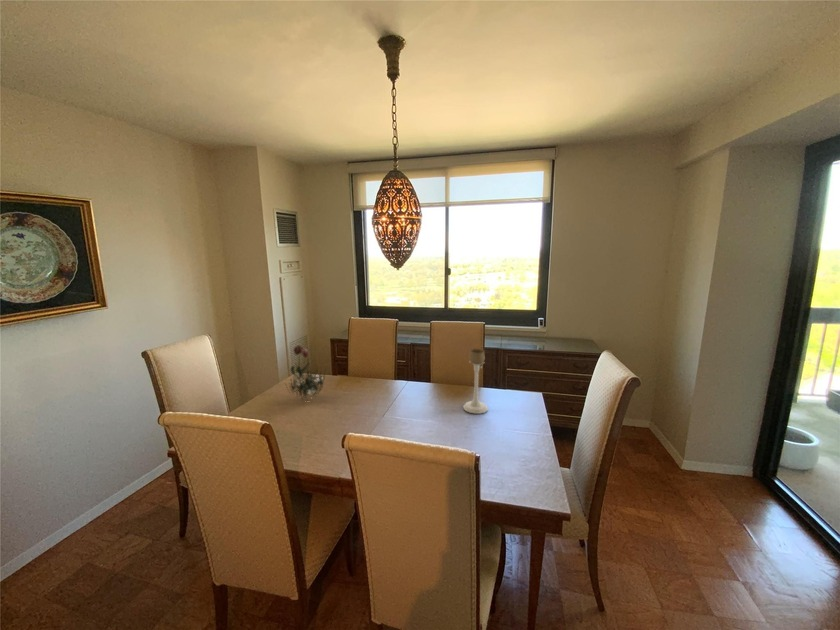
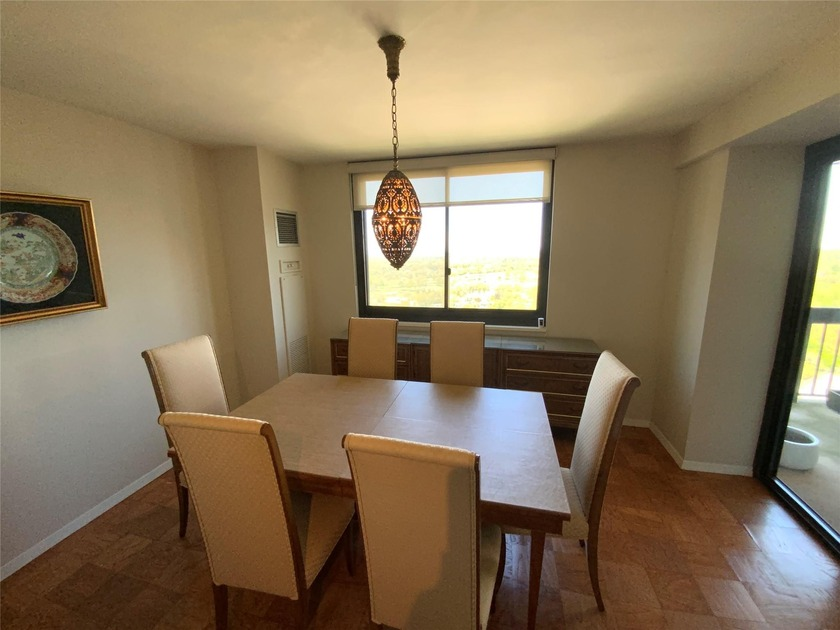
- candle holder (476, 379)
- flower (305, 369)
